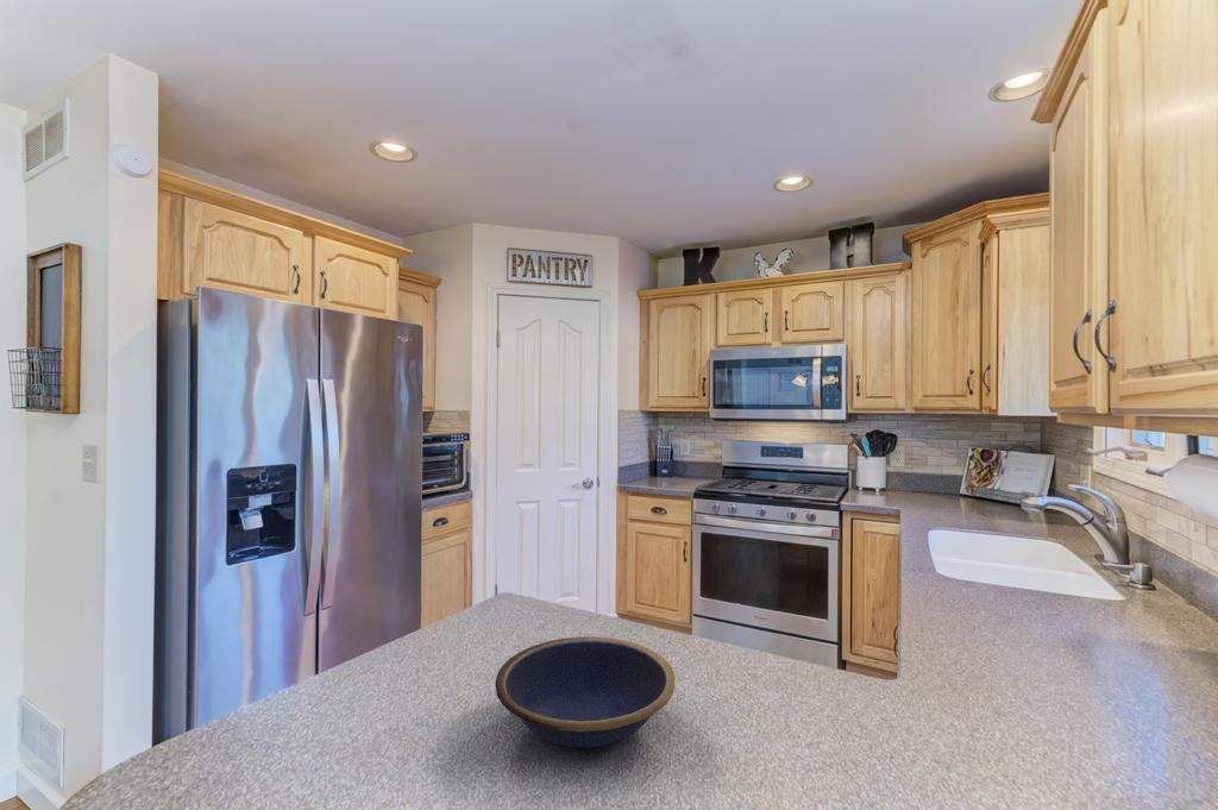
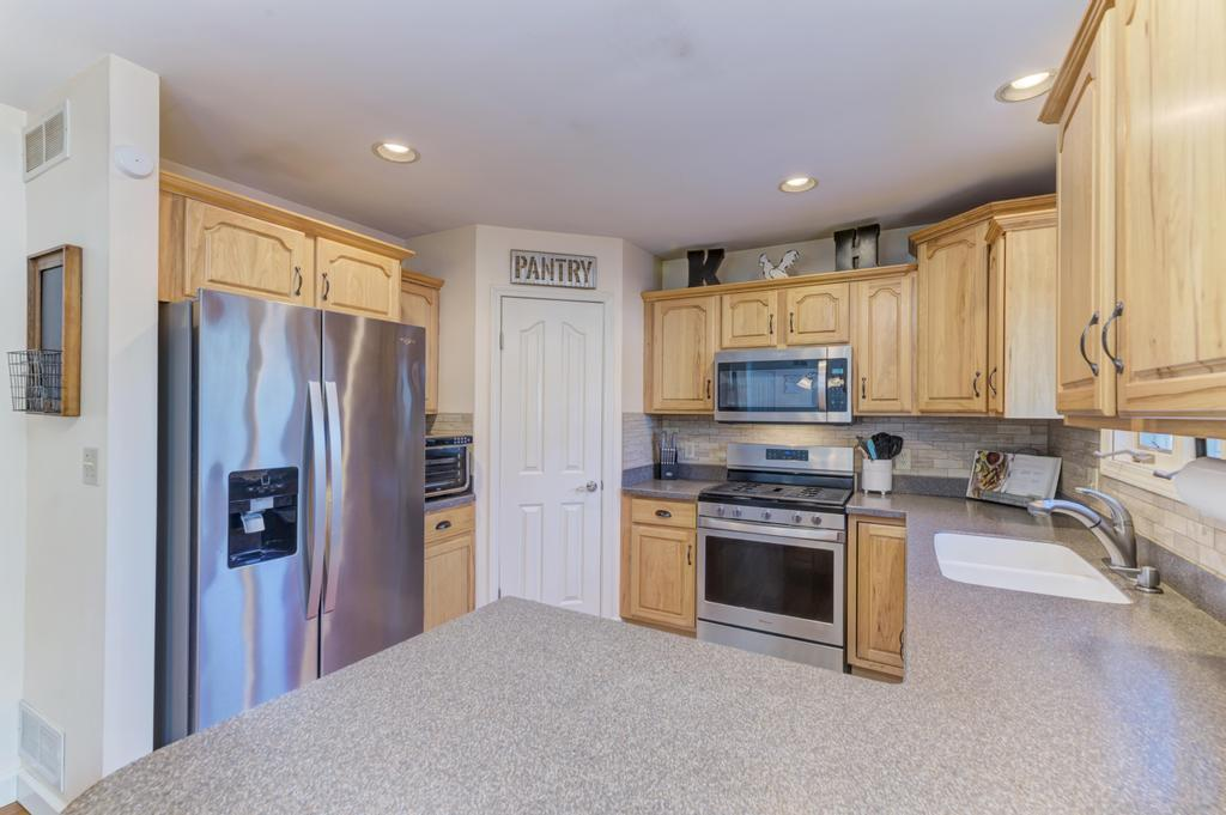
- bowl (585, 698)
